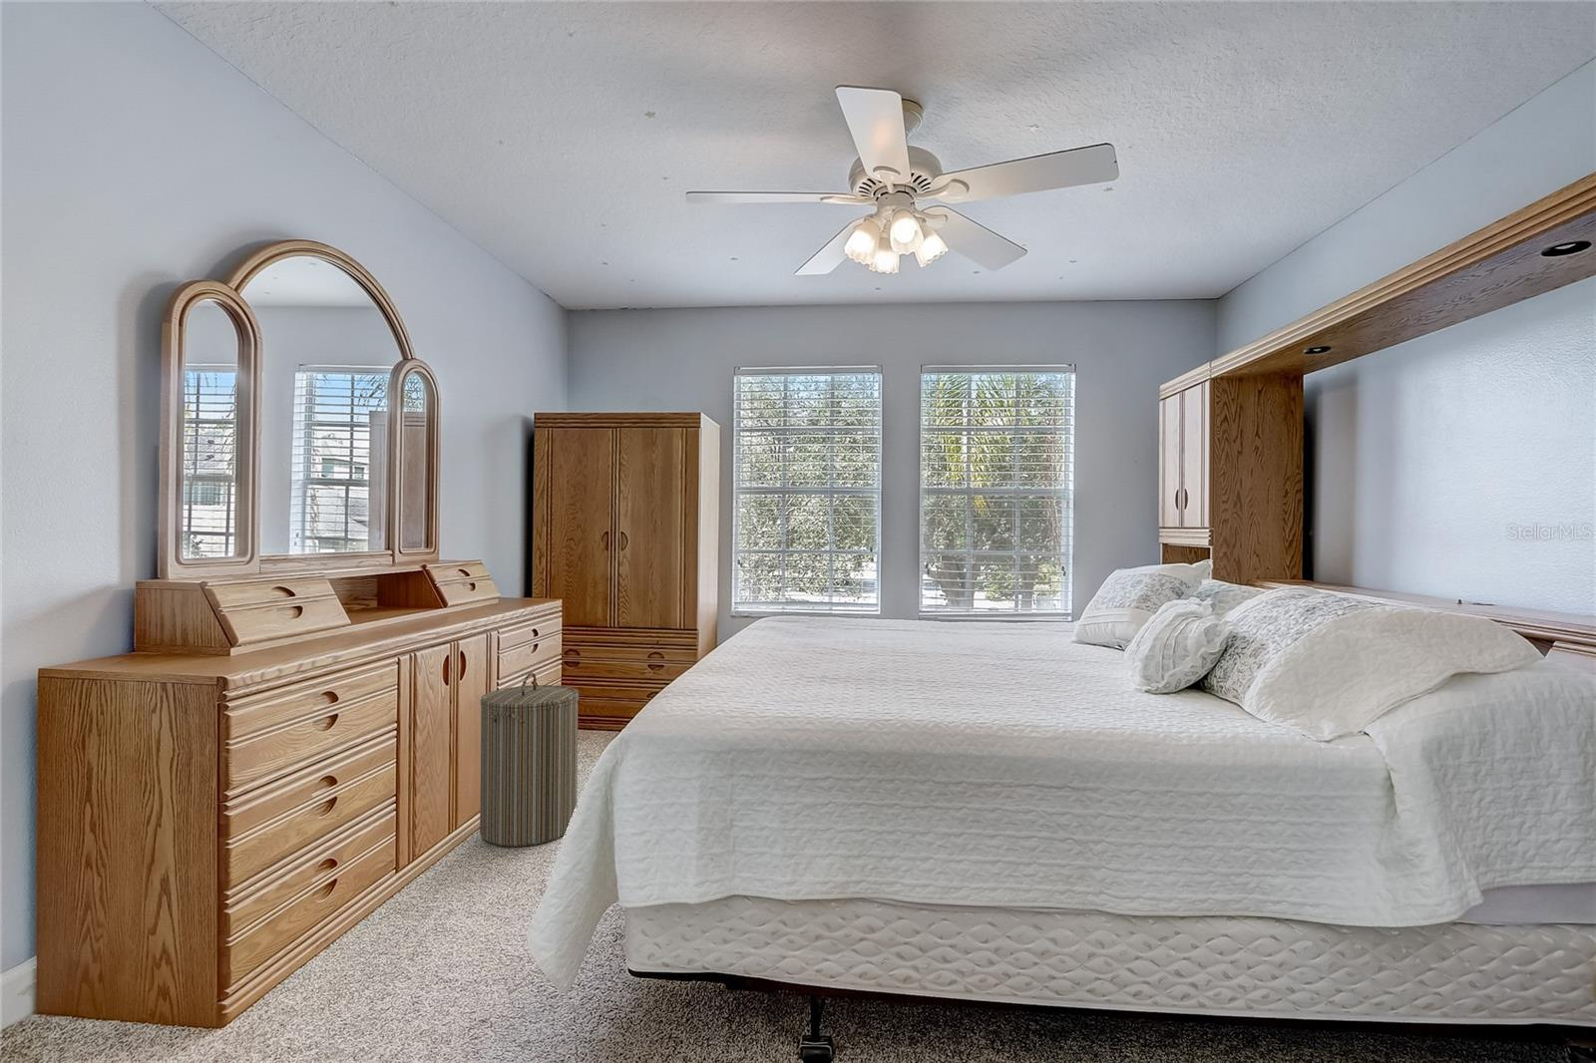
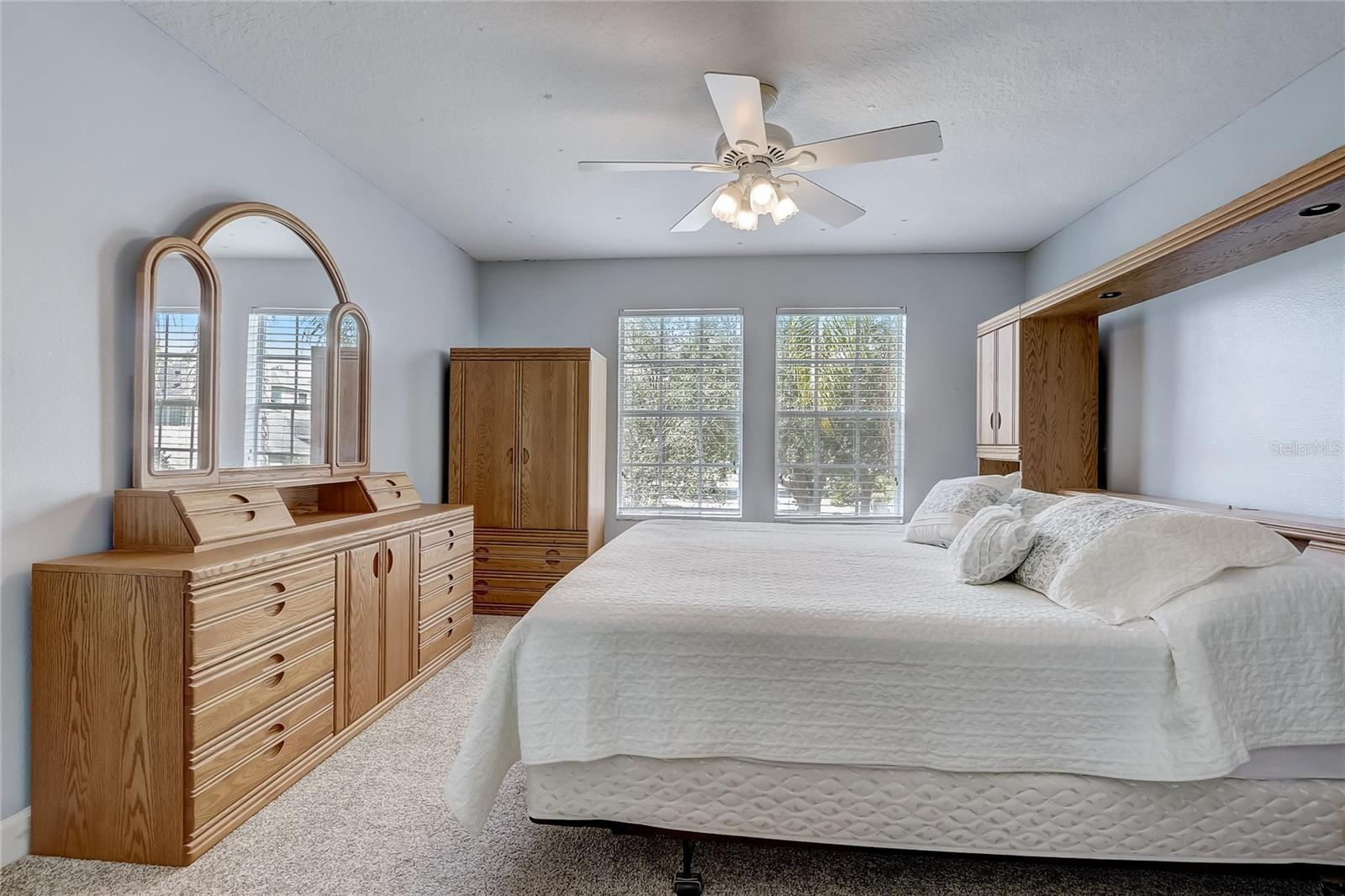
- laundry hamper (529, 750)
